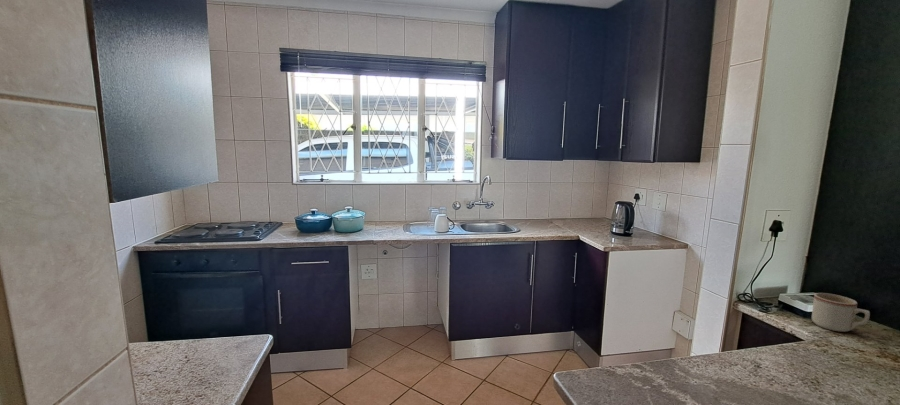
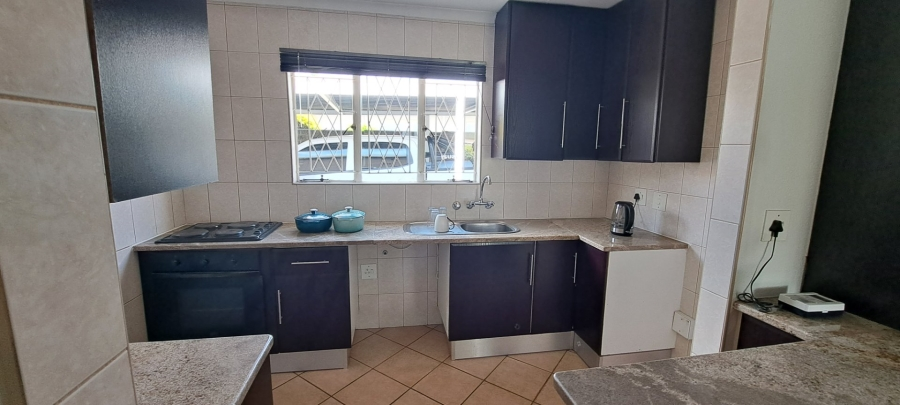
- mug (839, 314)
